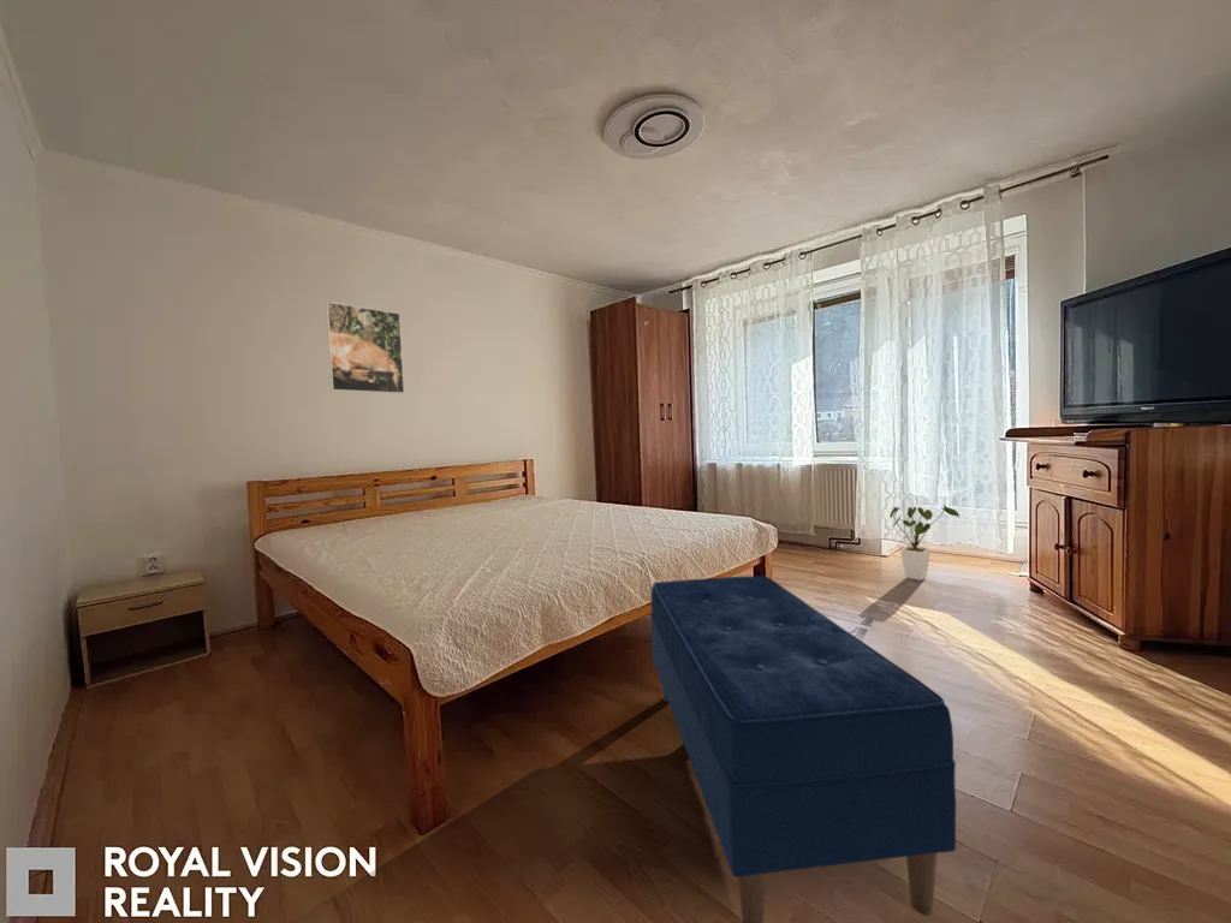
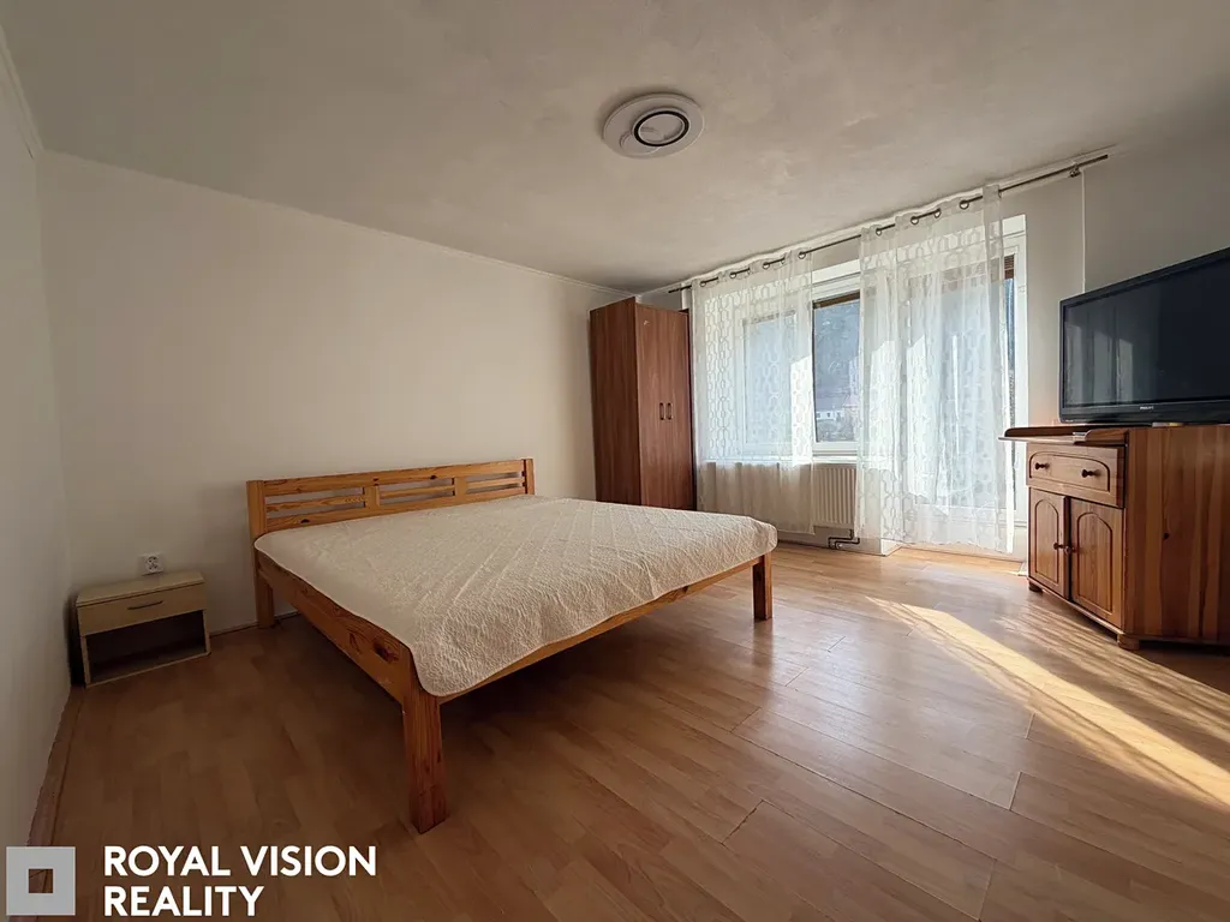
- bench (755, 698)
- house plant (920, 541)
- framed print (367, 350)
